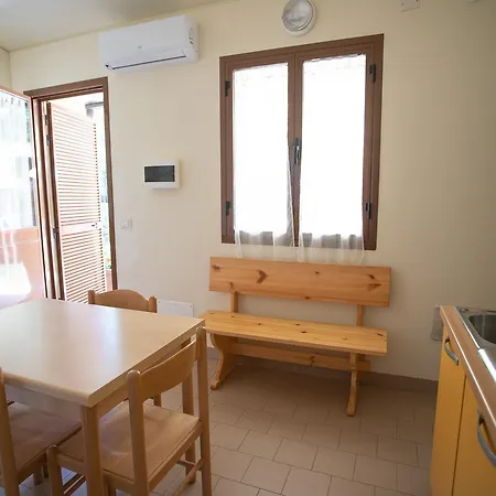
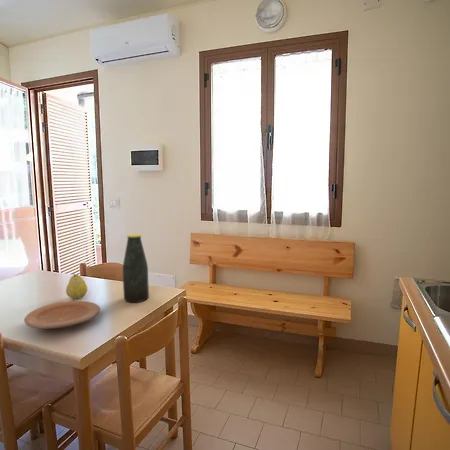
+ plate (64, 317)
+ fruit (76, 285)
+ bottle (135, 267)
